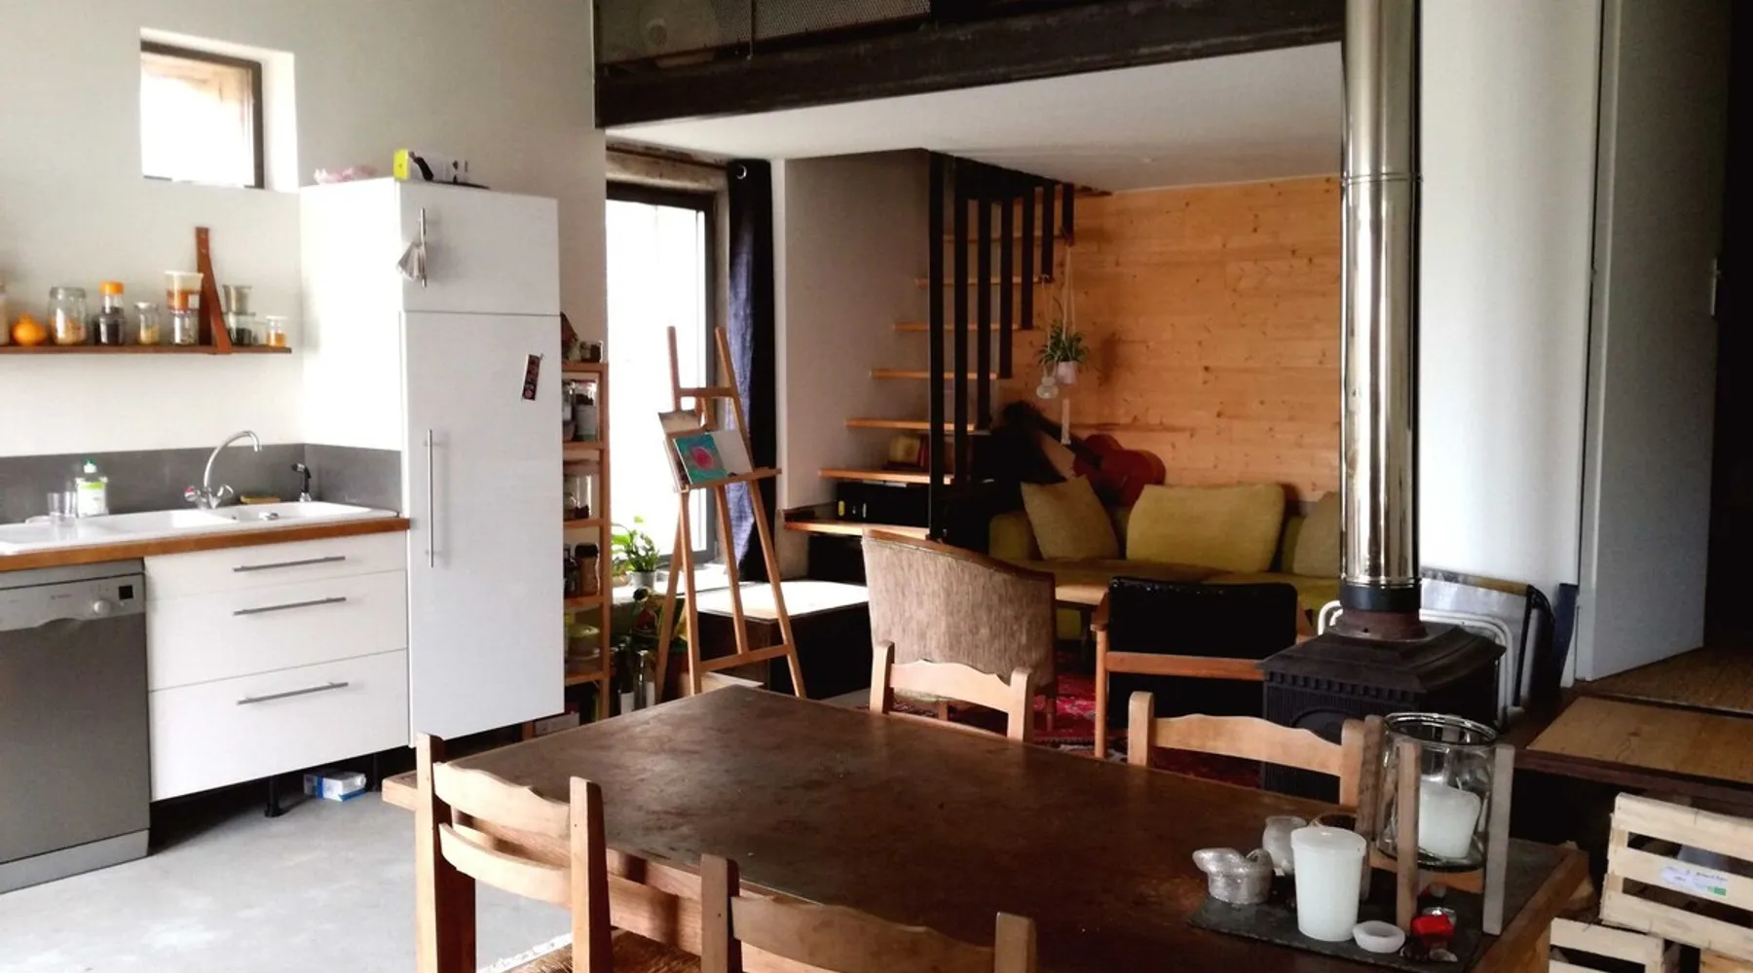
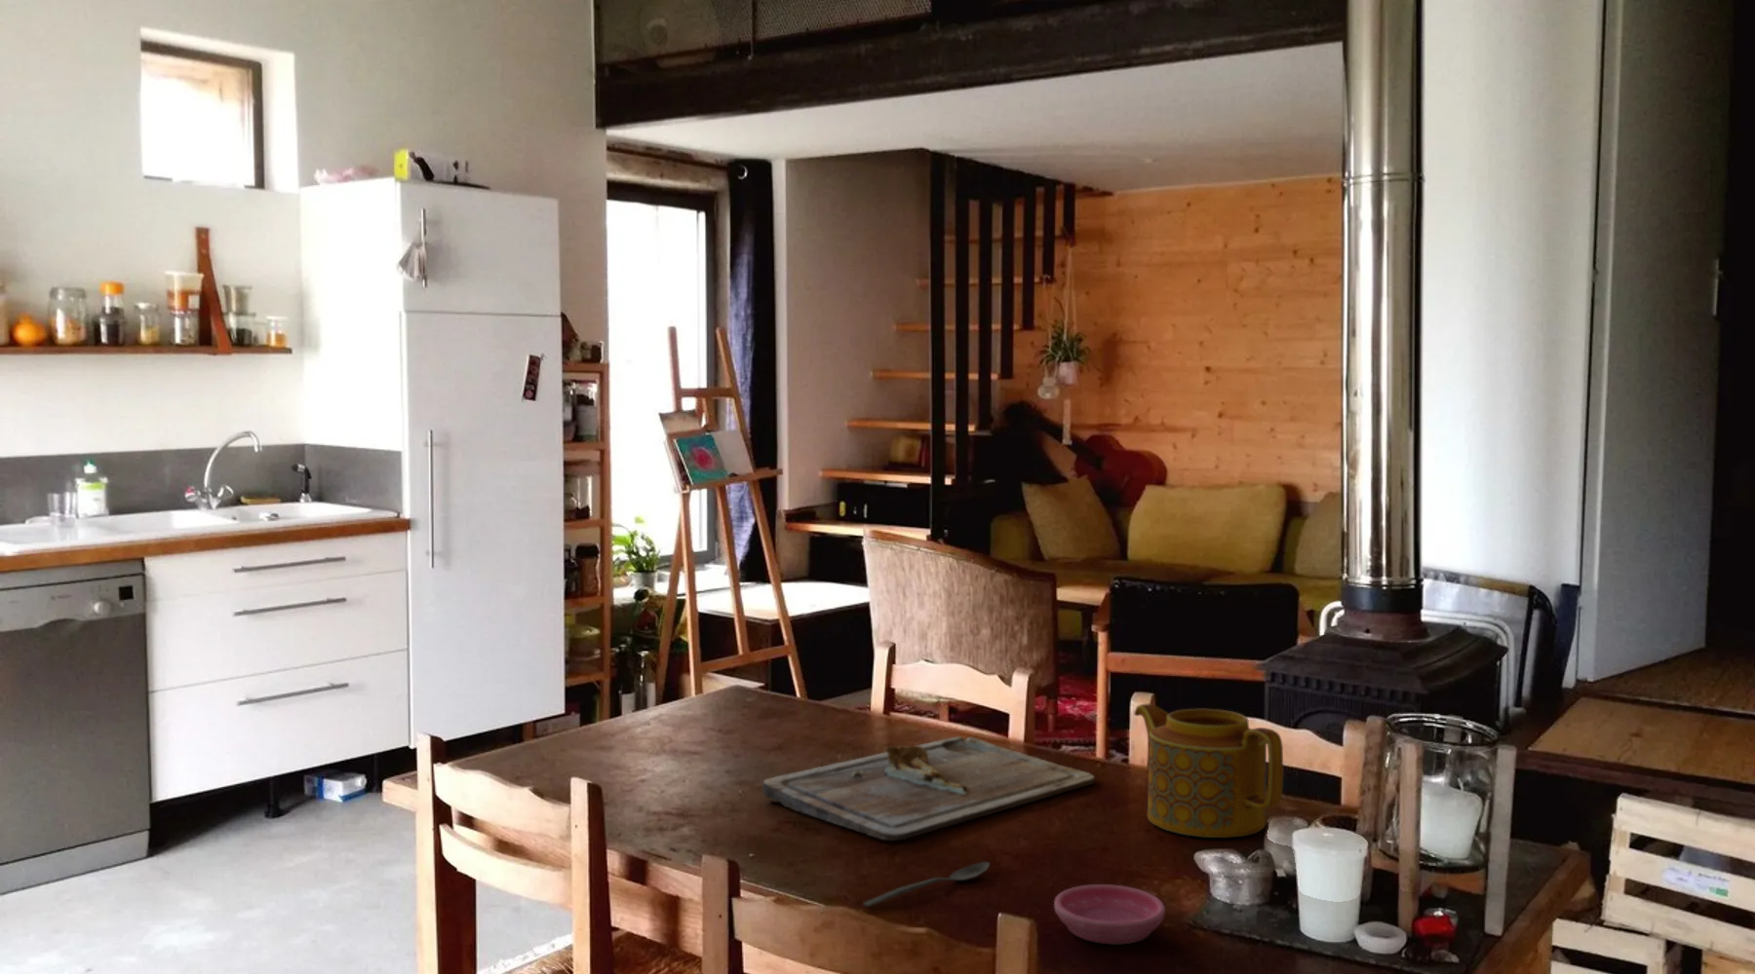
+ cutting board (932, 769)
+ spoon (928, 883)
+ saucer (1108, 915)
+ teapot (1203, 768)
